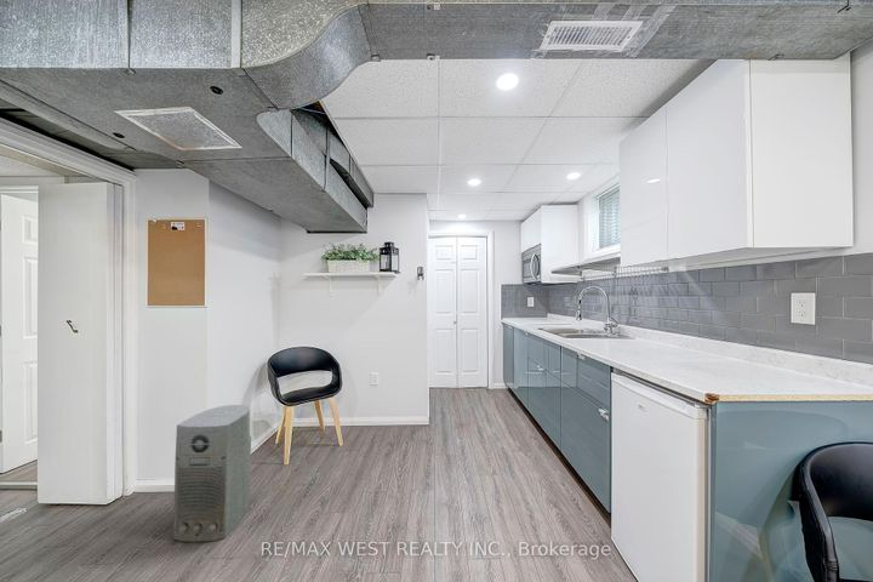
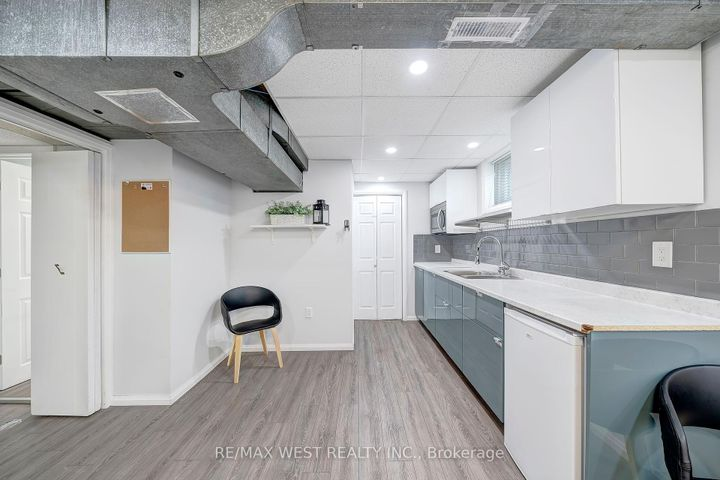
- air purifier (217, 467)
